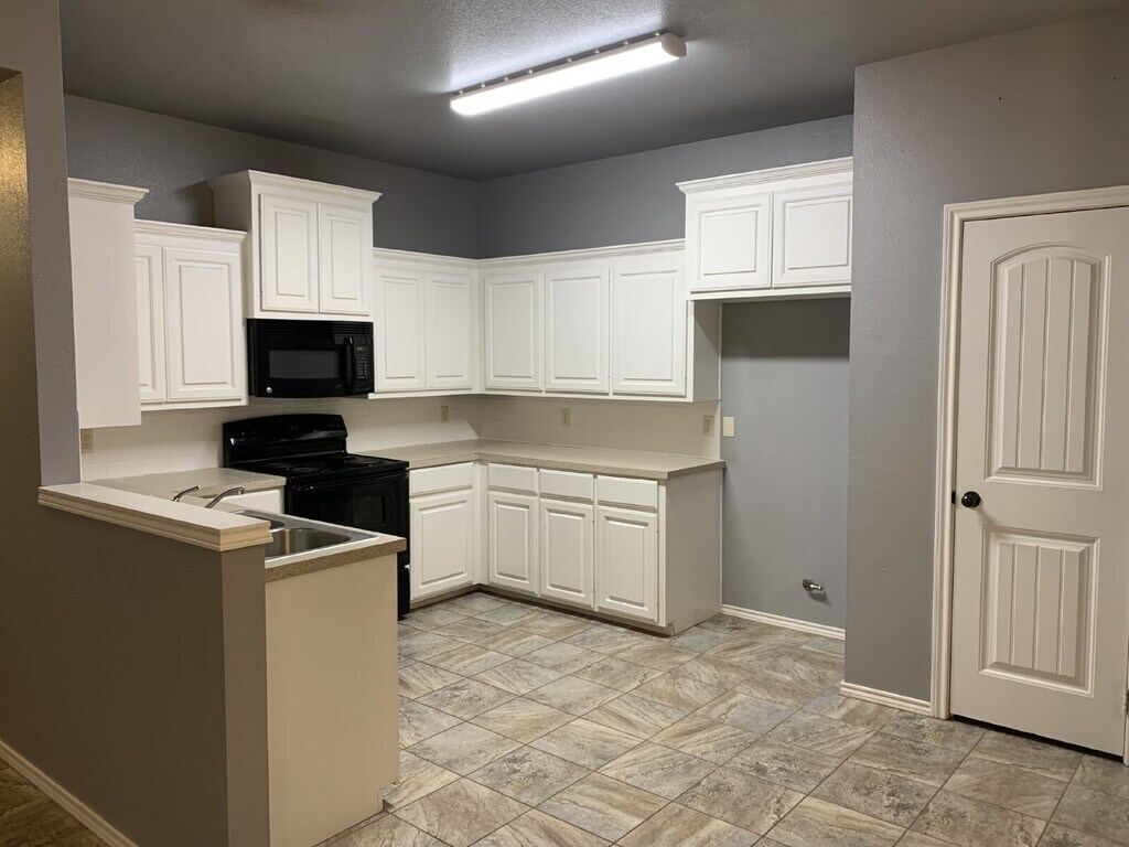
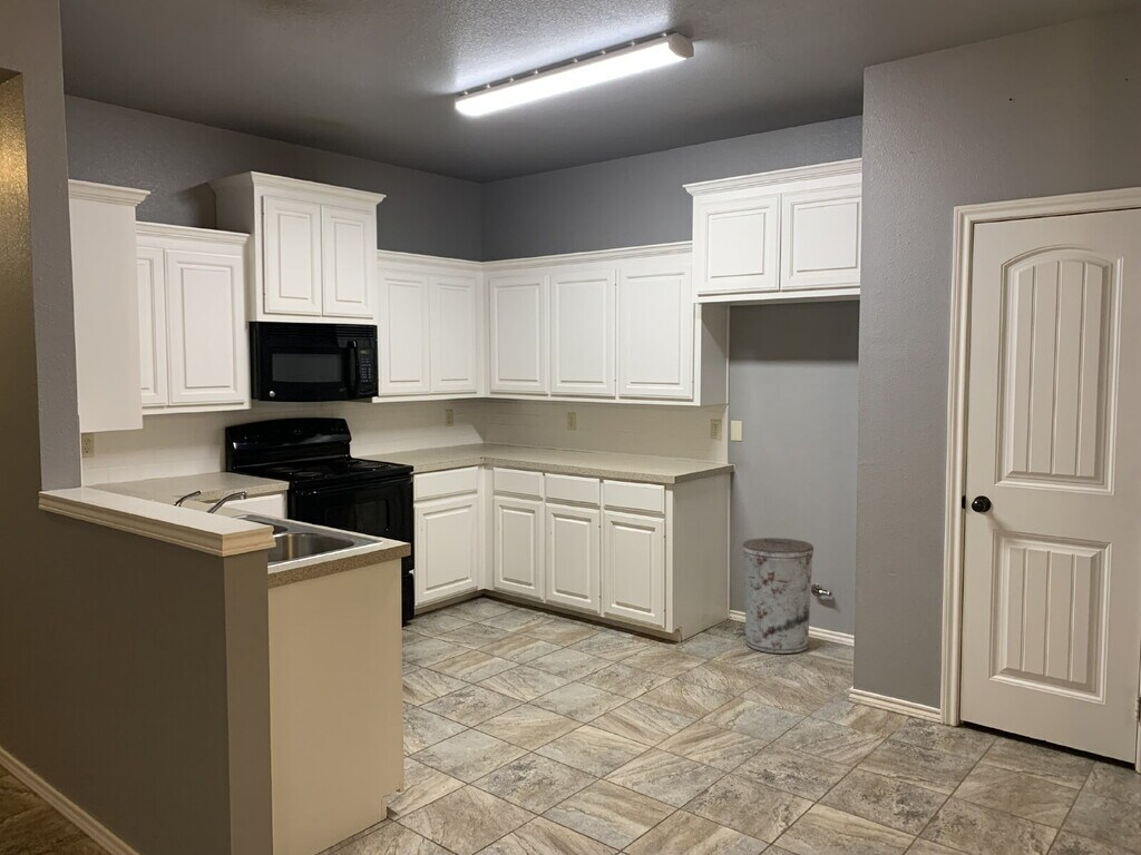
+ trash can (777, 591)
